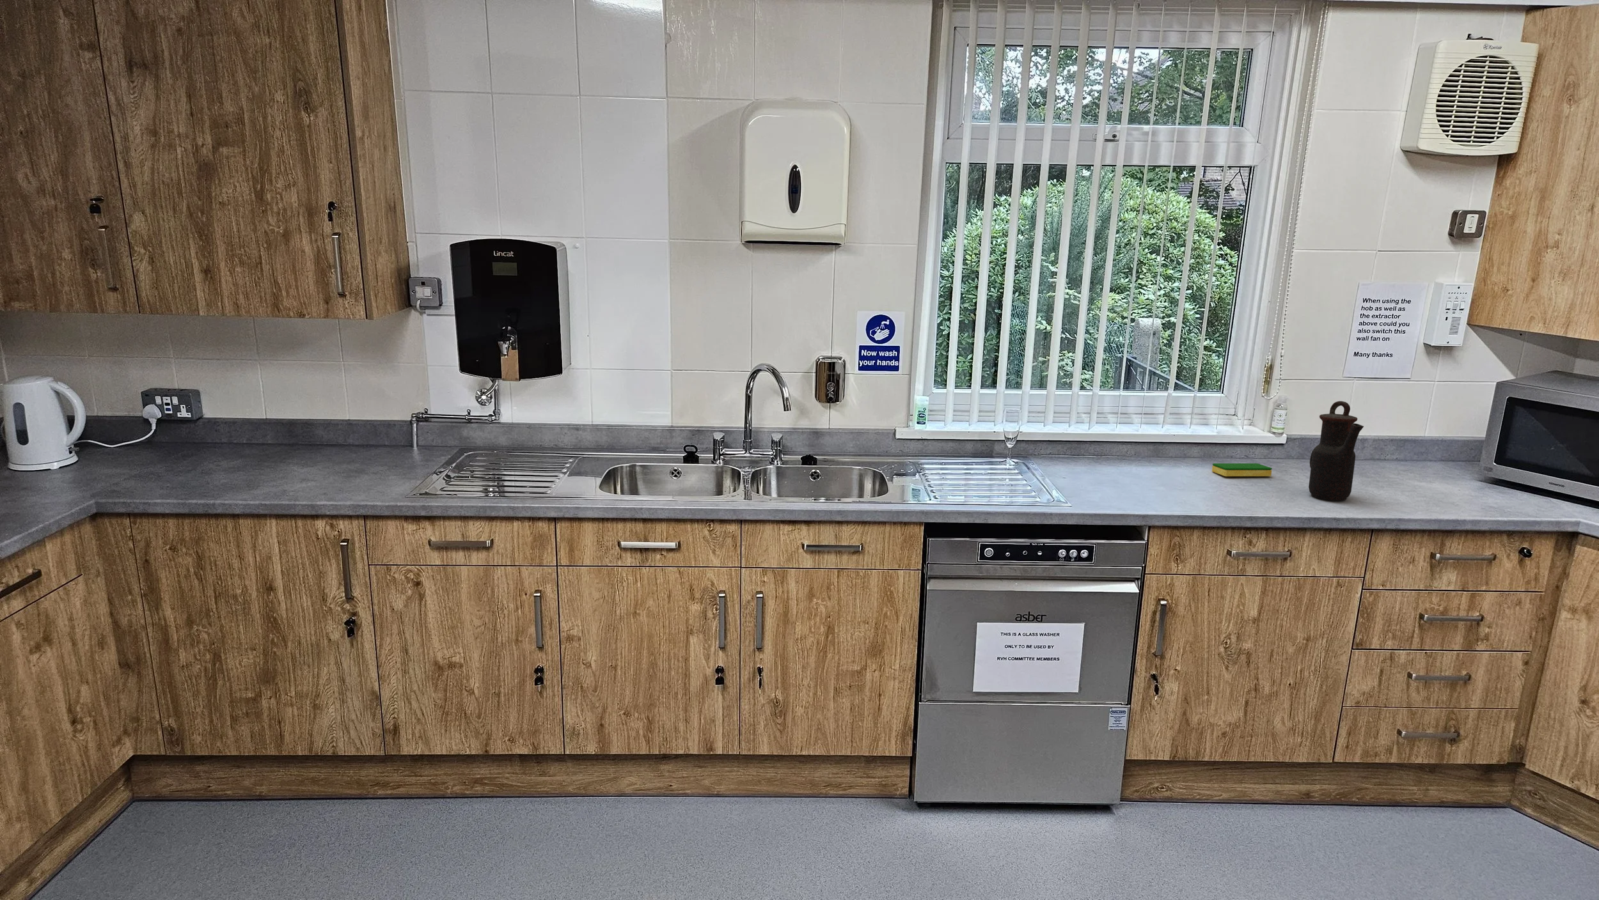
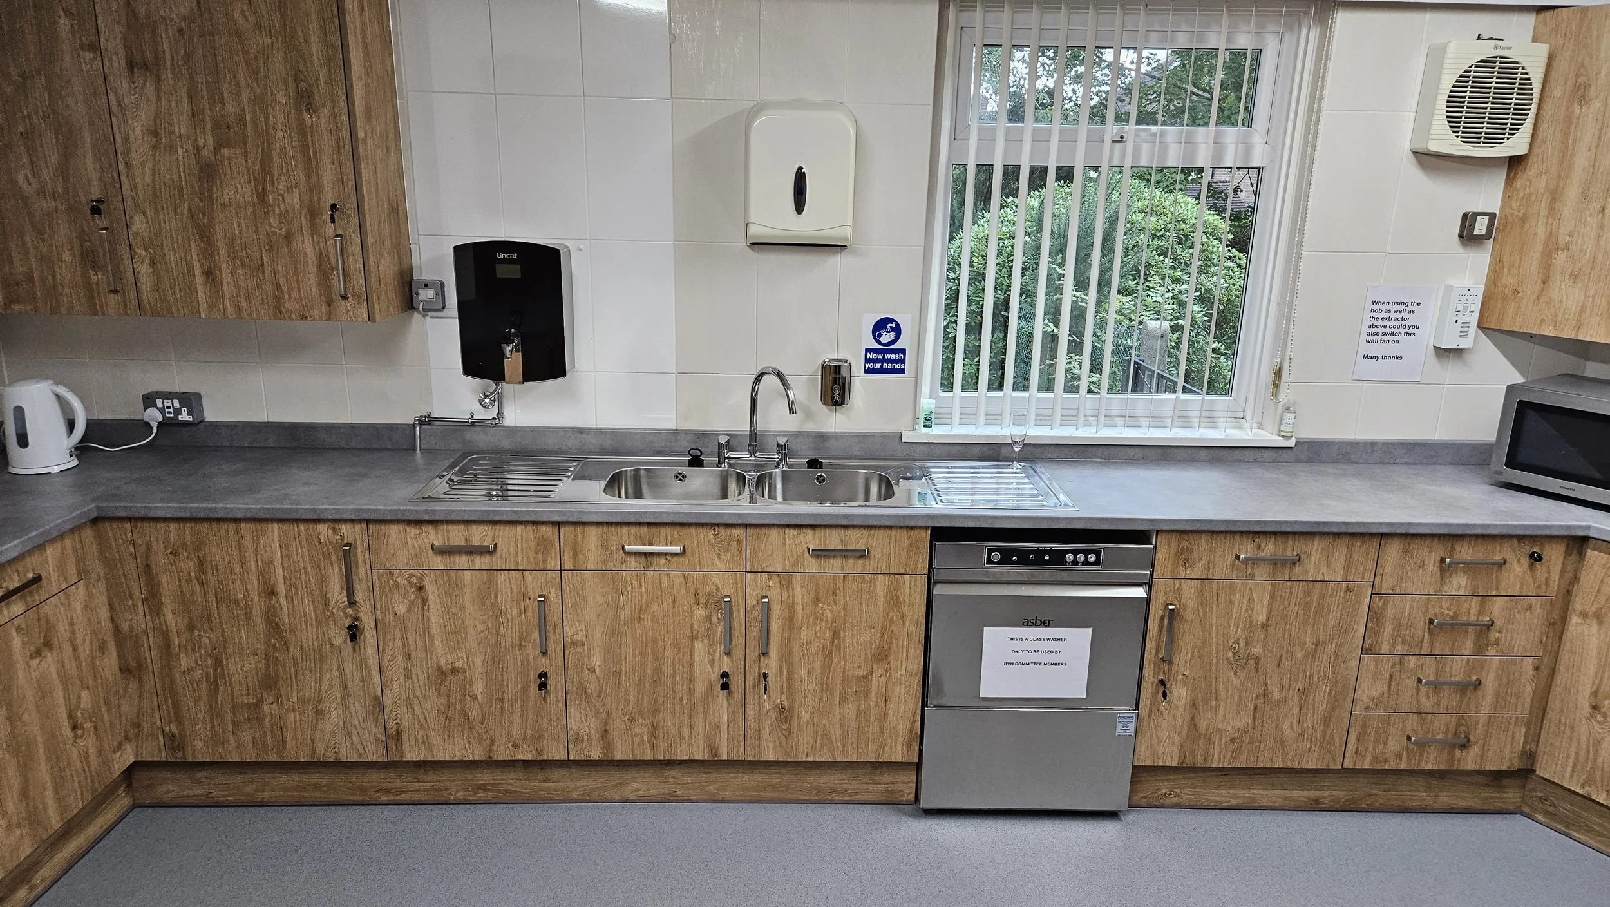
- dish sponge (1241, 469)
- teapot (1334, 449)
